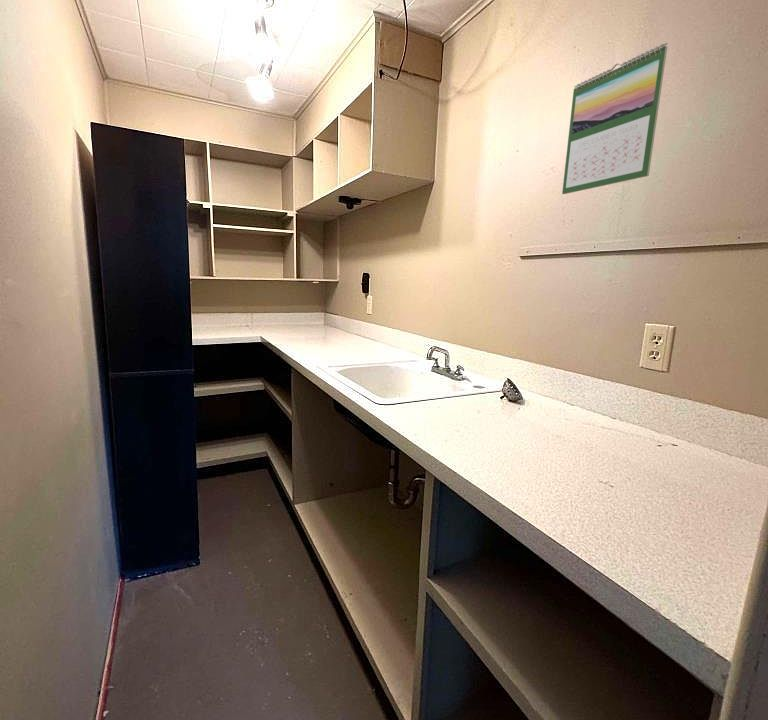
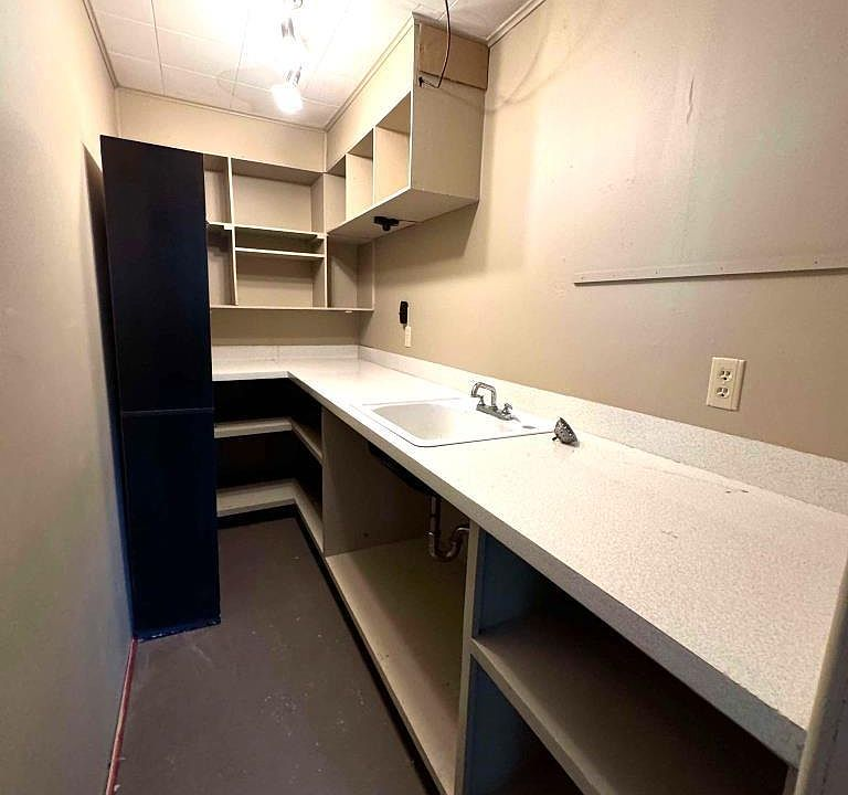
- calendar (608, 126)
